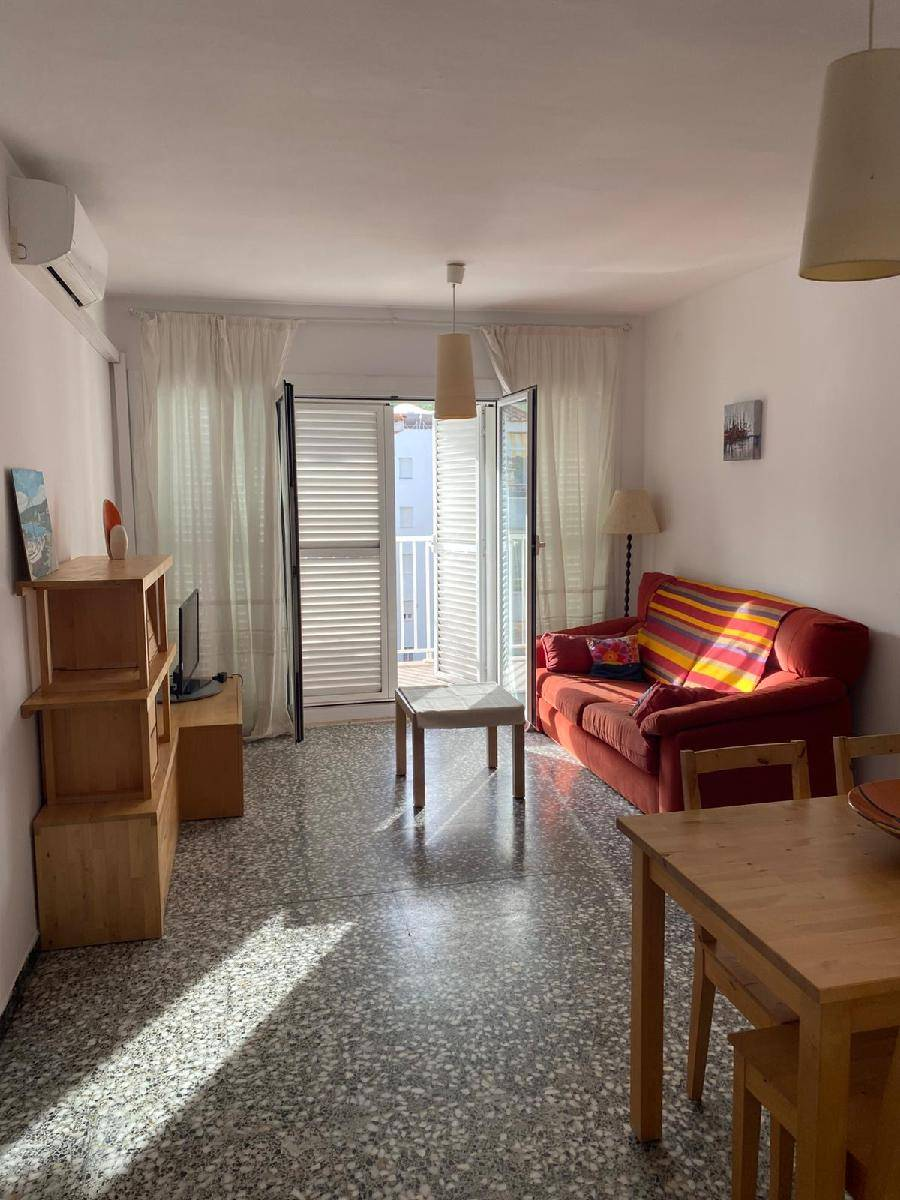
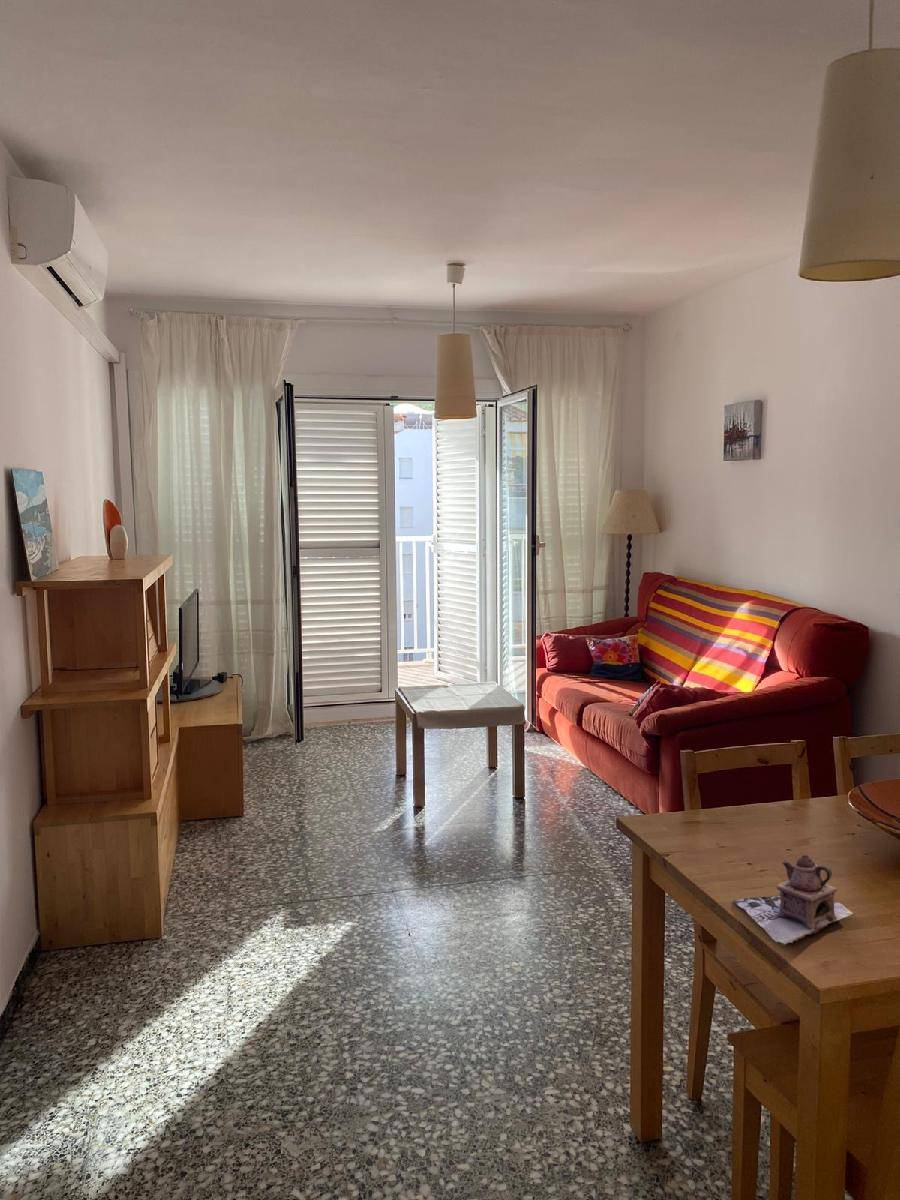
+ teapot (802, 886)
